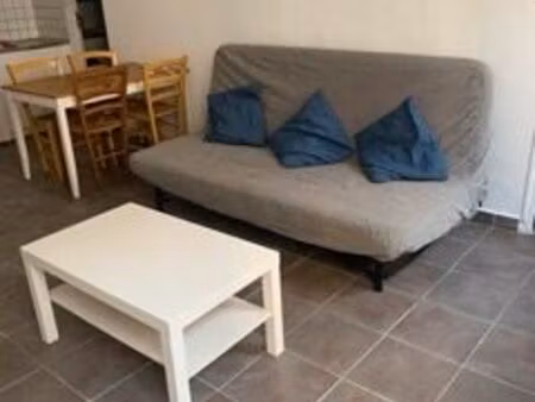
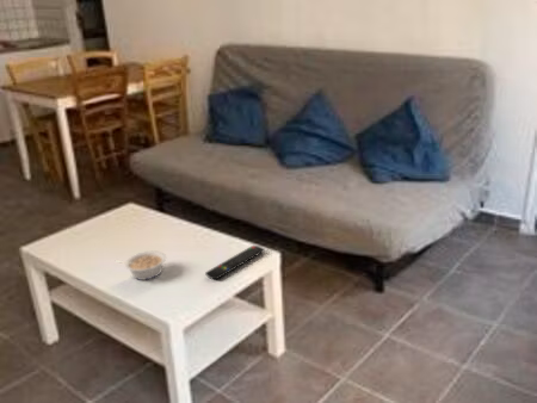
+ remote control (236, 261)
+ legume (144, 266)
